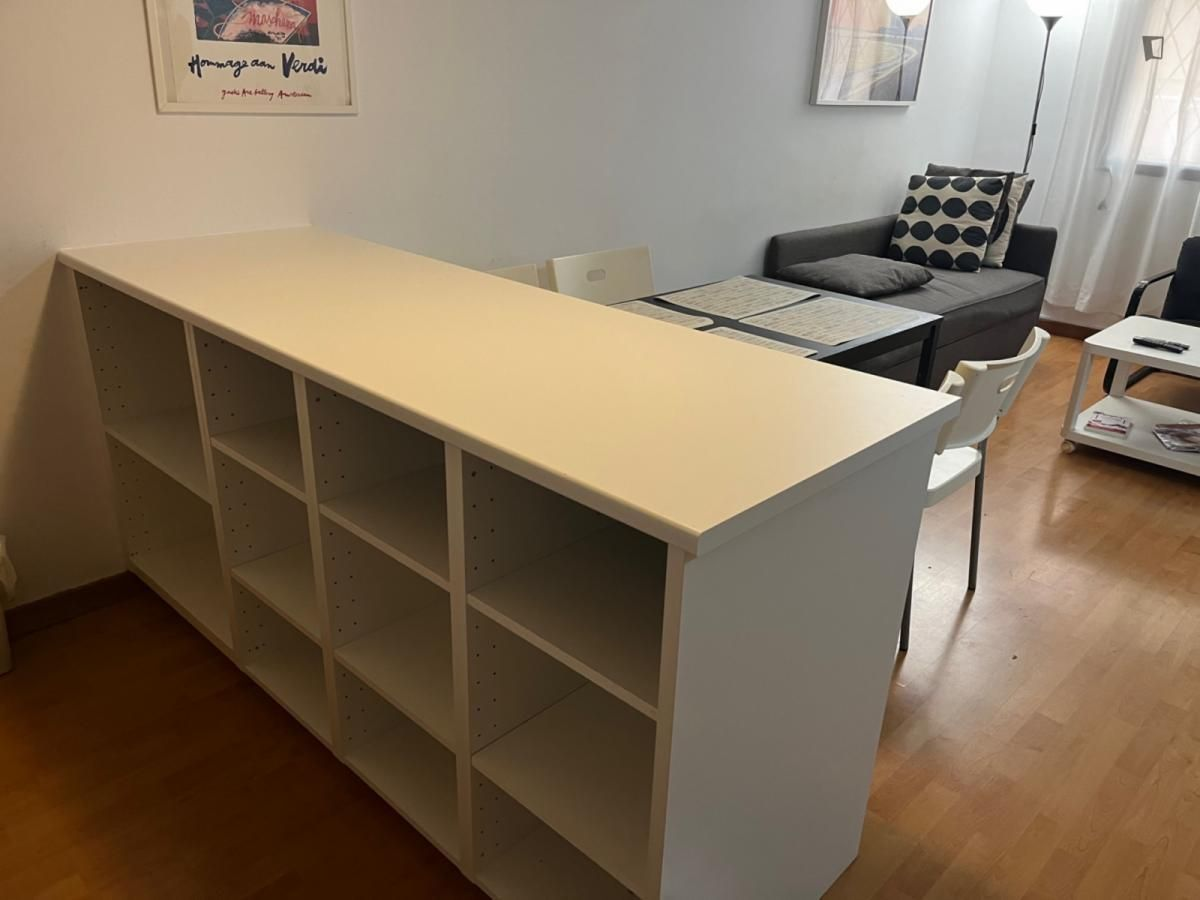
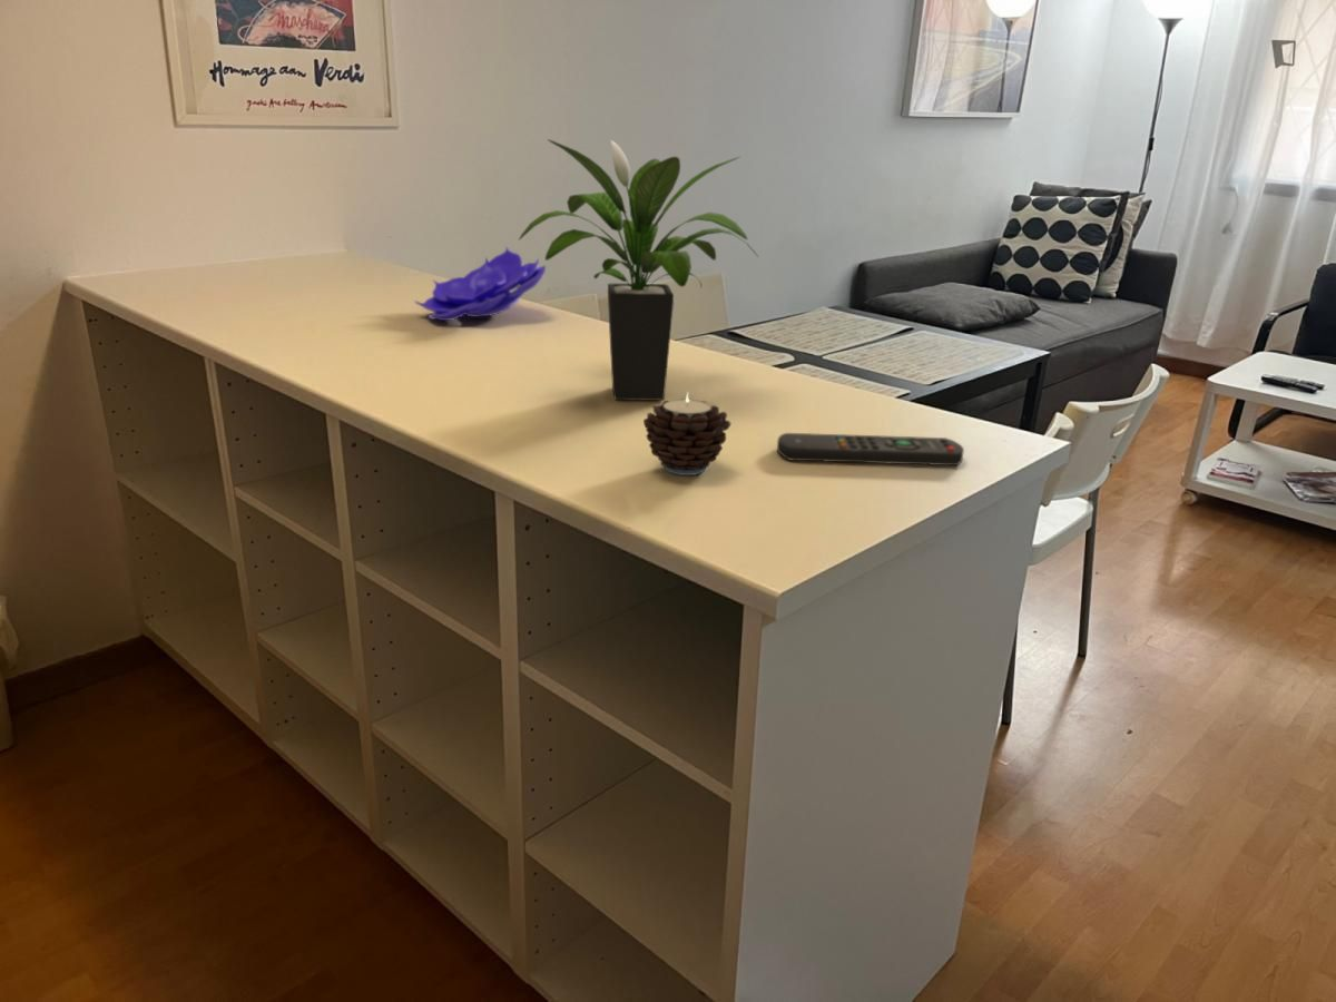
+ remote control (870, 448)
+ potted plant (639, 272)
+ candle (686, 430)
+ decorative bowl (479, 283)
